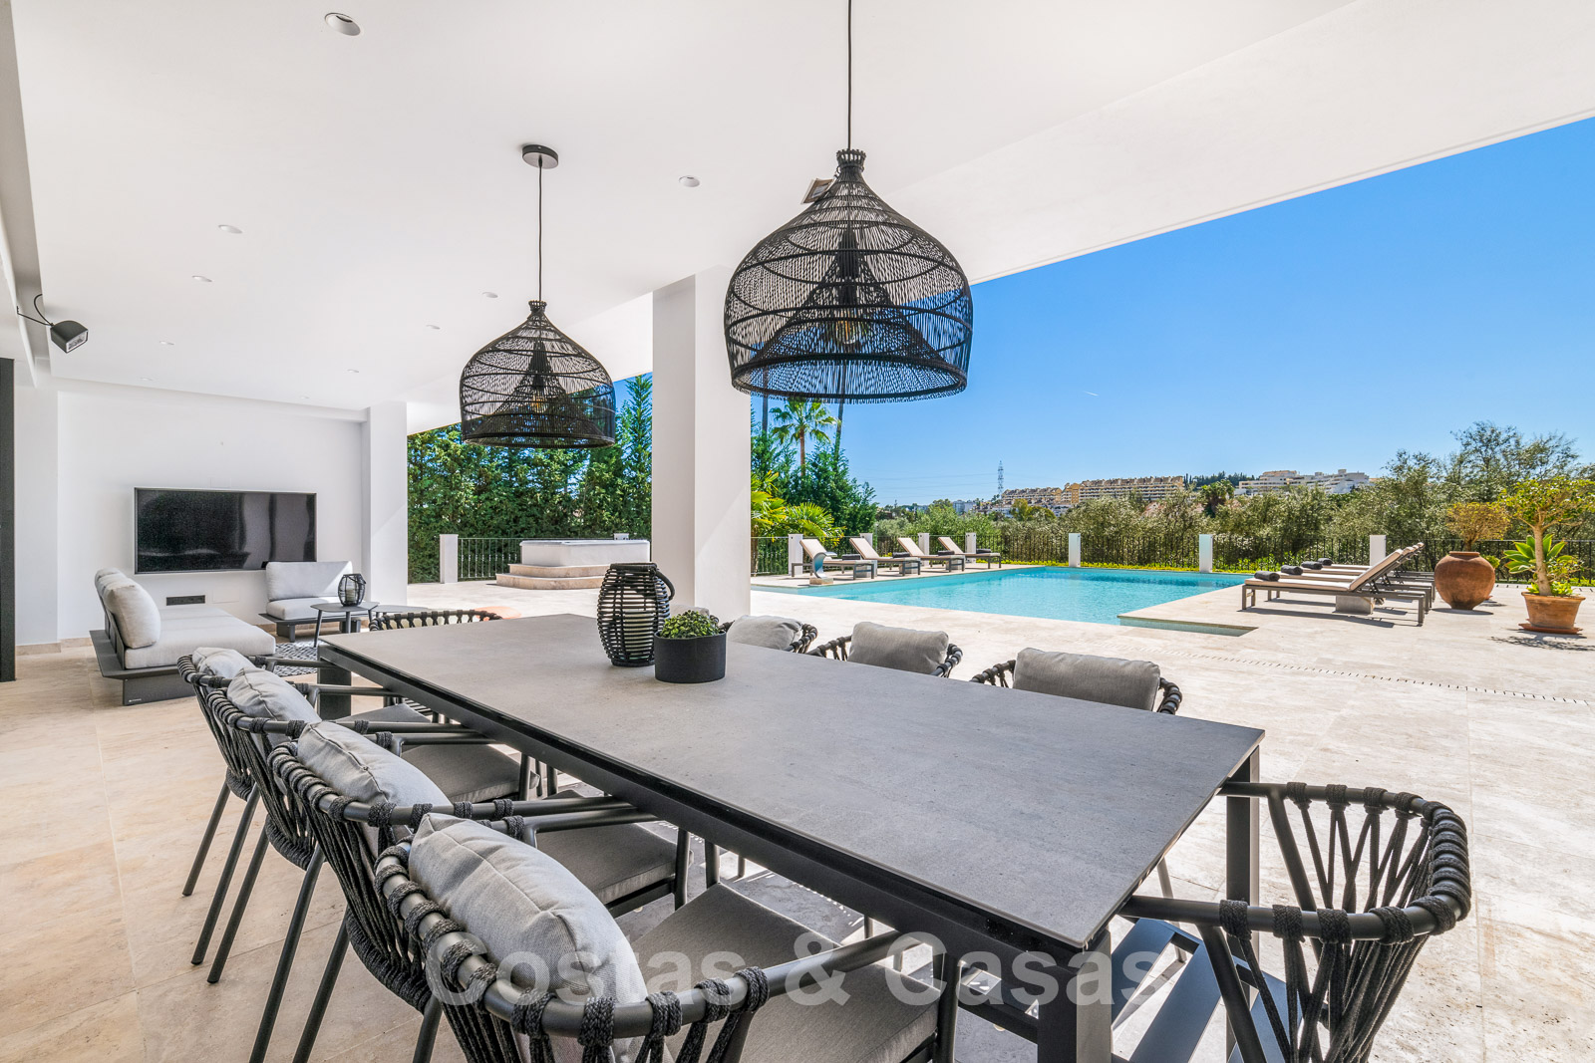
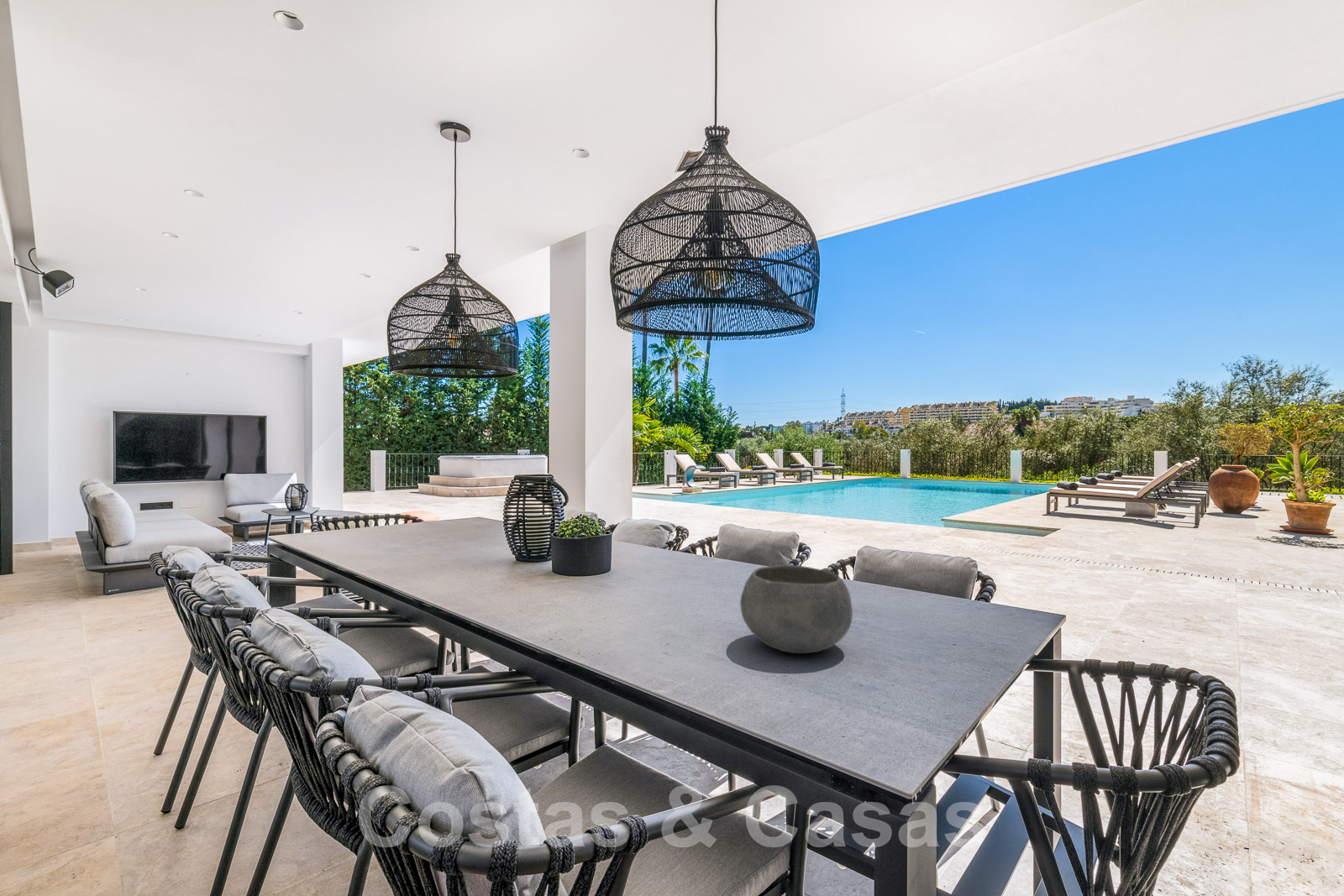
+ bowl (795, 609)
